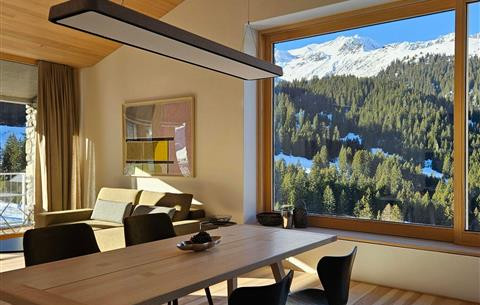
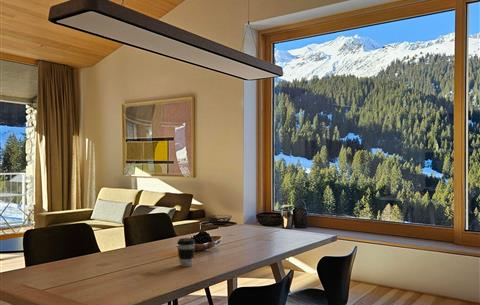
+ coffee cup (186, 252)
